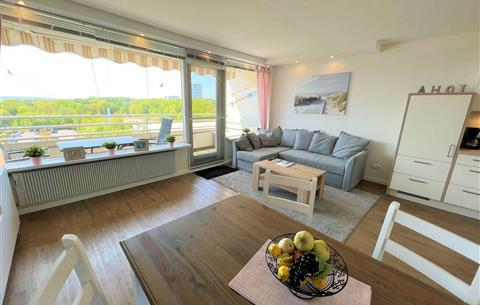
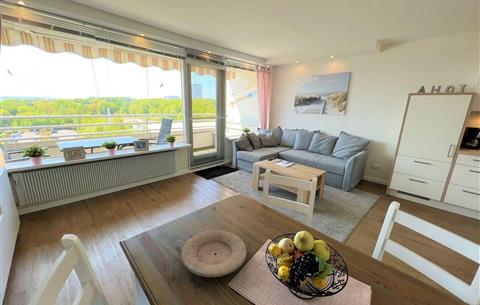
+ plate (214, 252)
